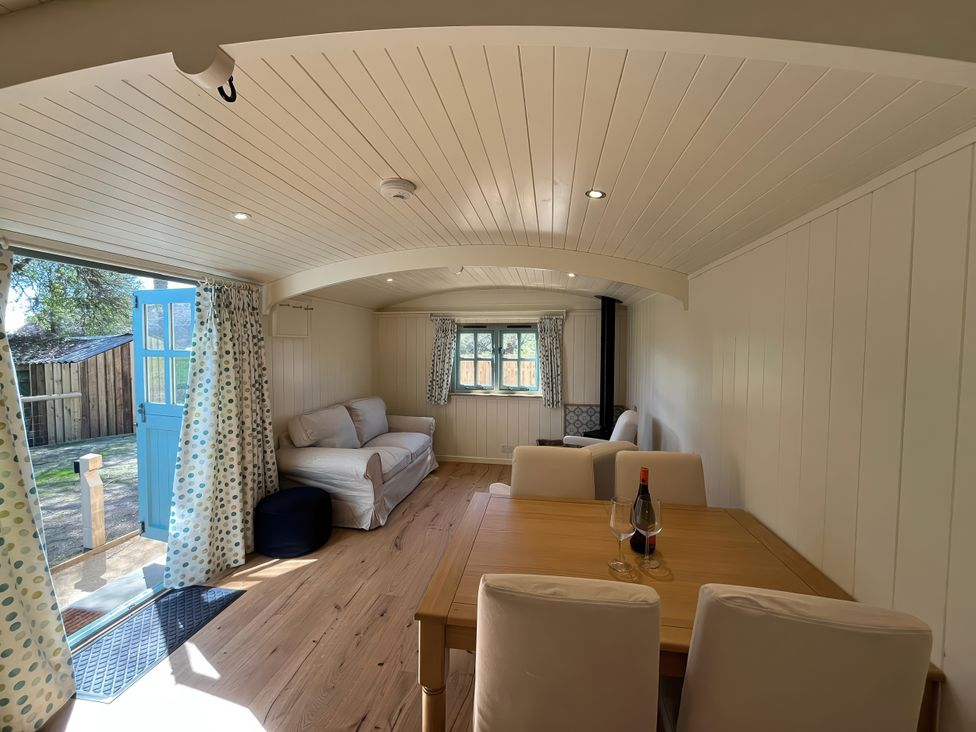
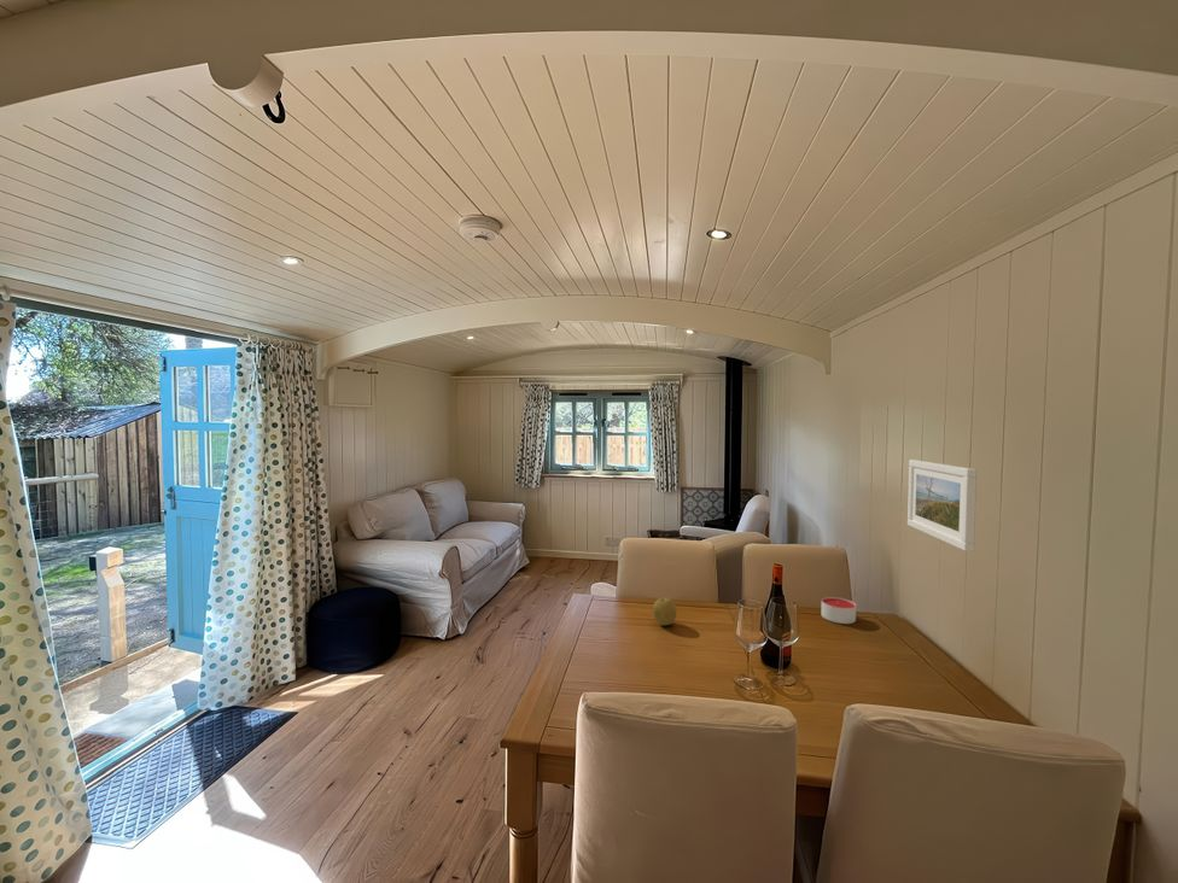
+ candle (838, 609)
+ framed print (937, 499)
+ fruit (664, 610)
